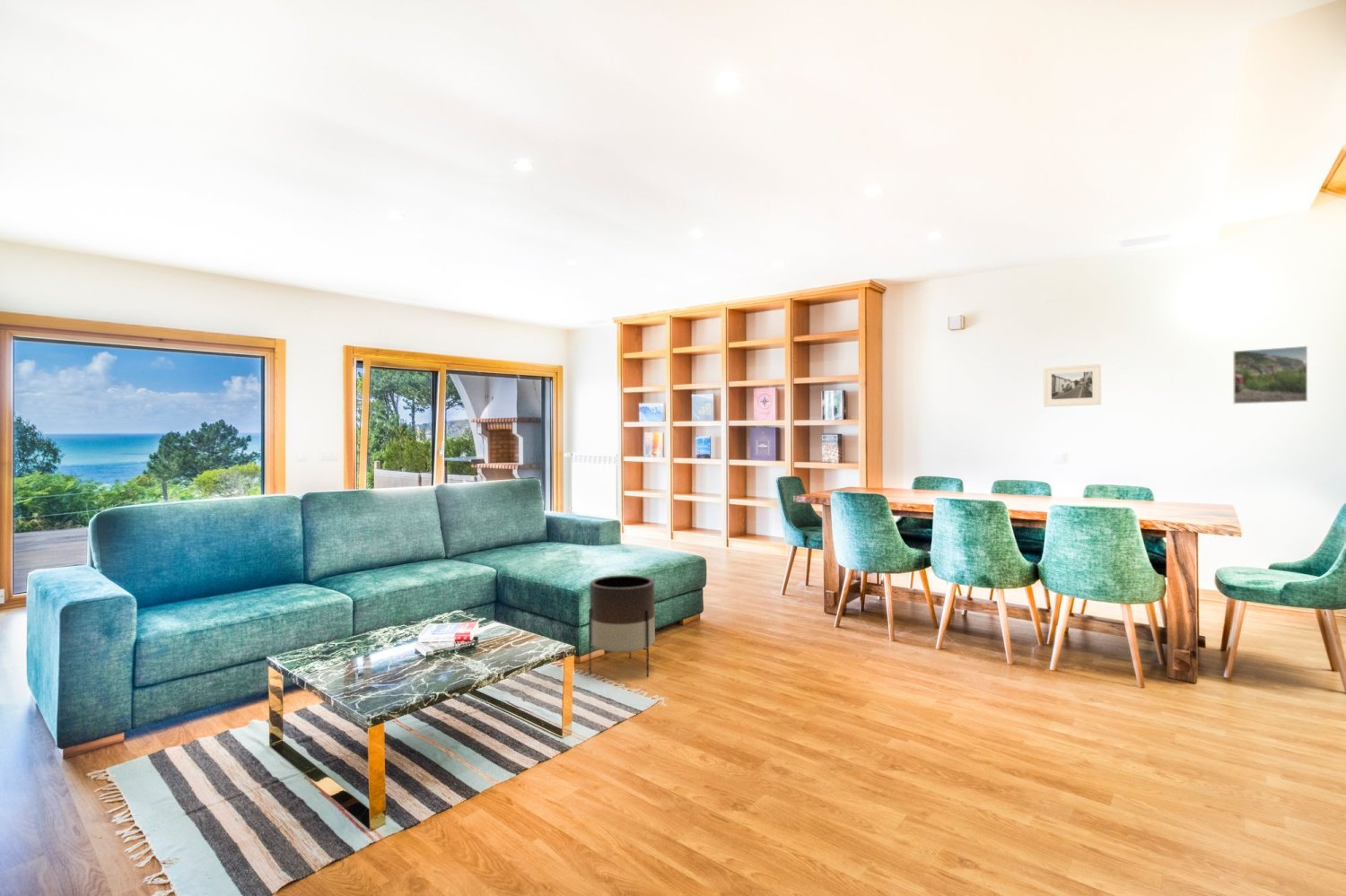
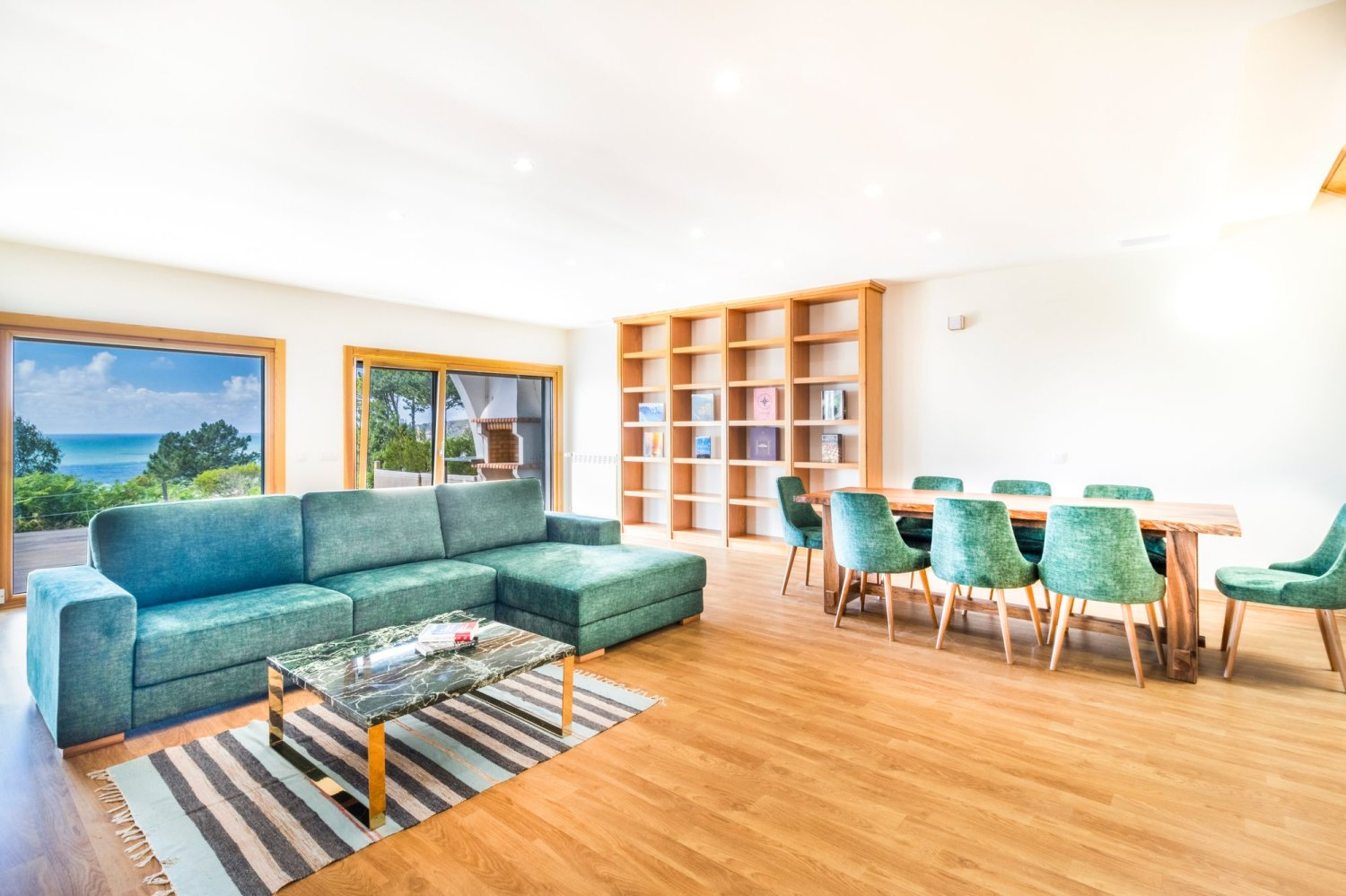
- planter (623, 625)
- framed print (1269, 375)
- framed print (1071, 386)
